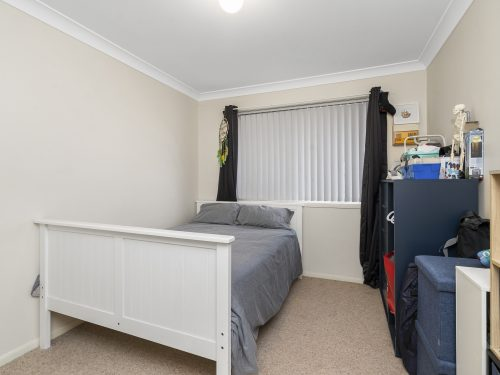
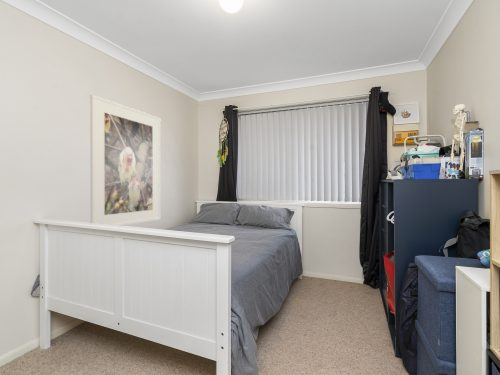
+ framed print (130, 166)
